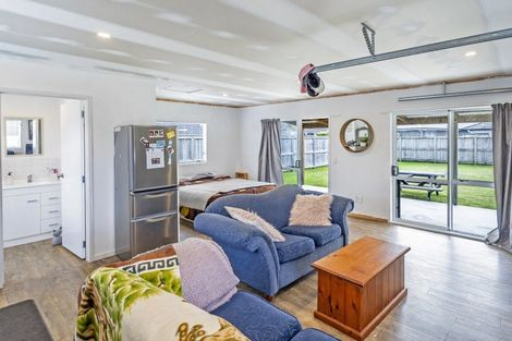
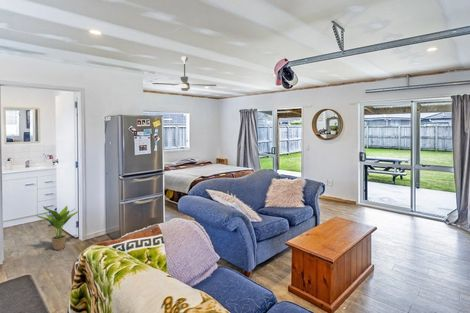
+ ceiling fan (184, 73)
+ potted plant (61, 226)
